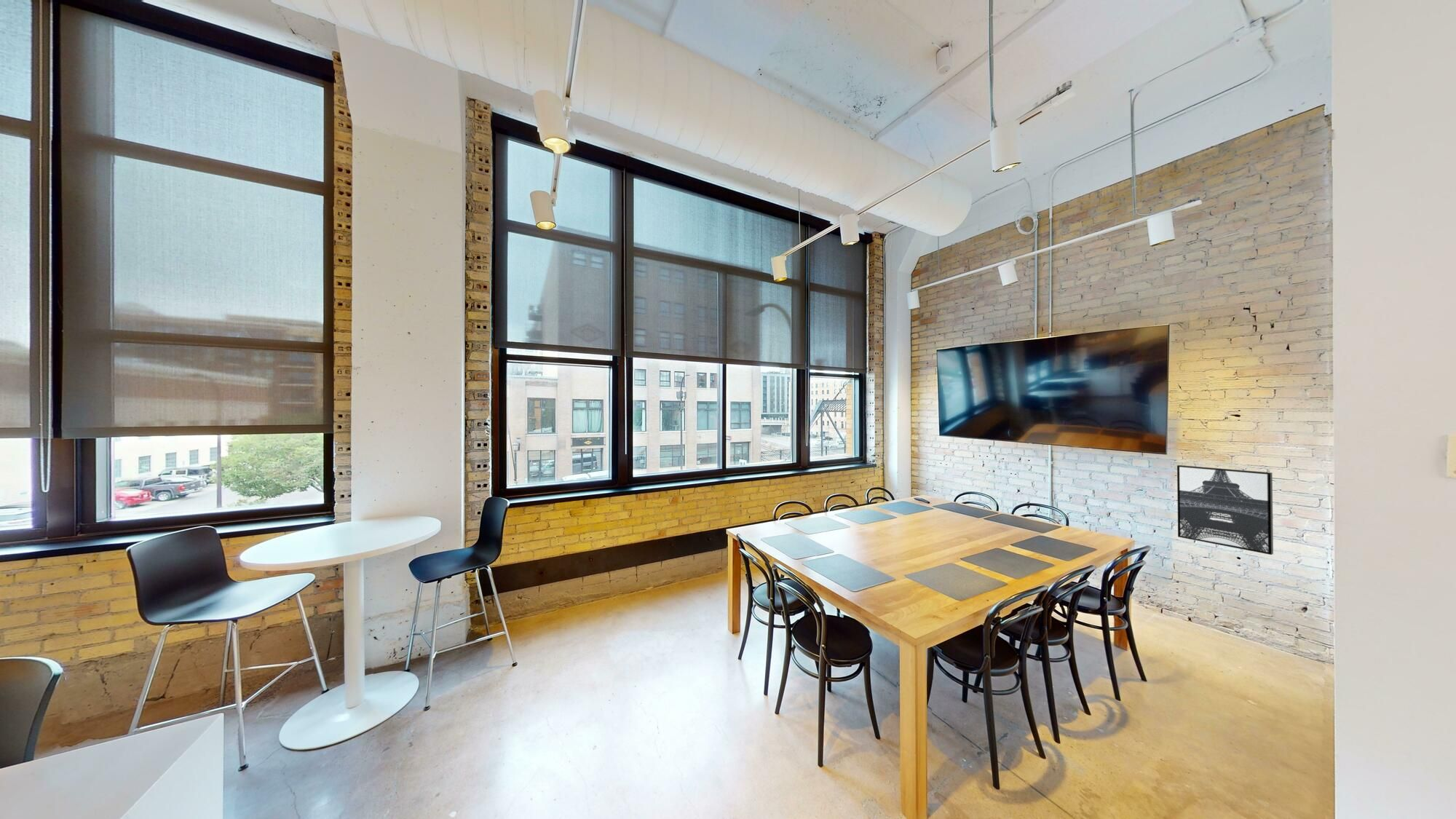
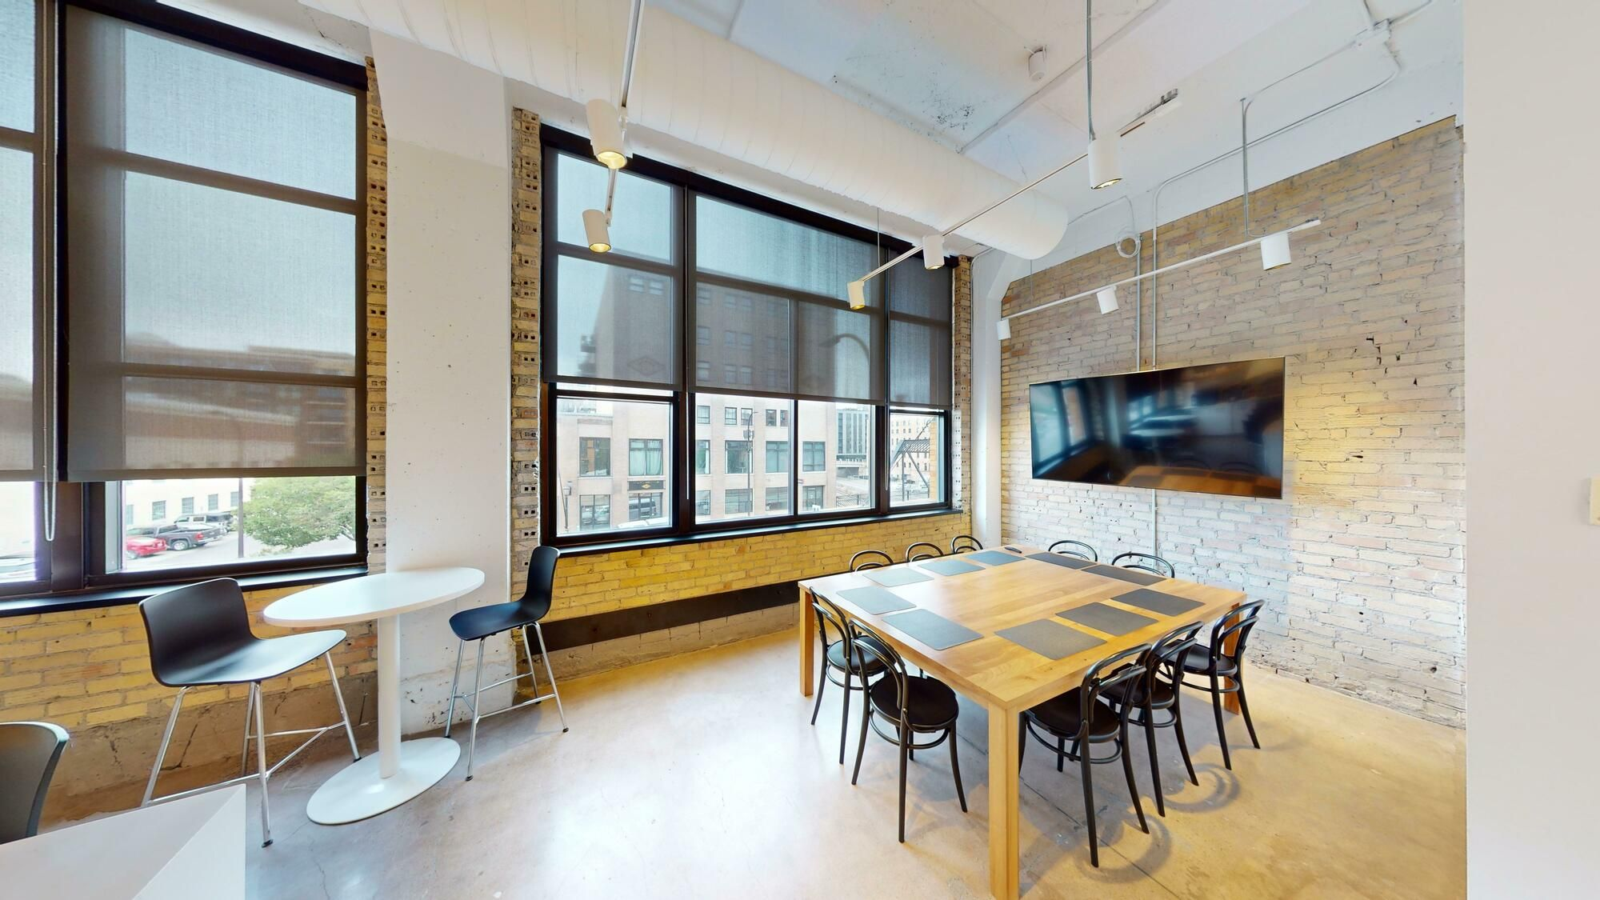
- wall art (1222, 507)
